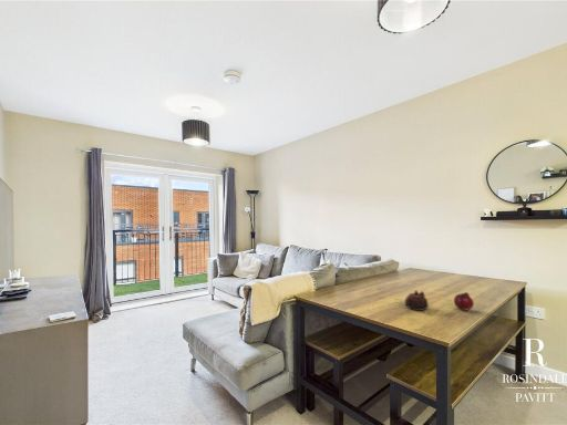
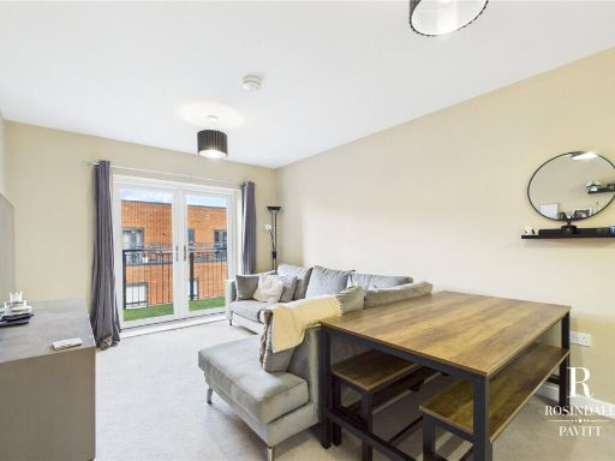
- fruit (463, 301)
- teapot (416, 299)
